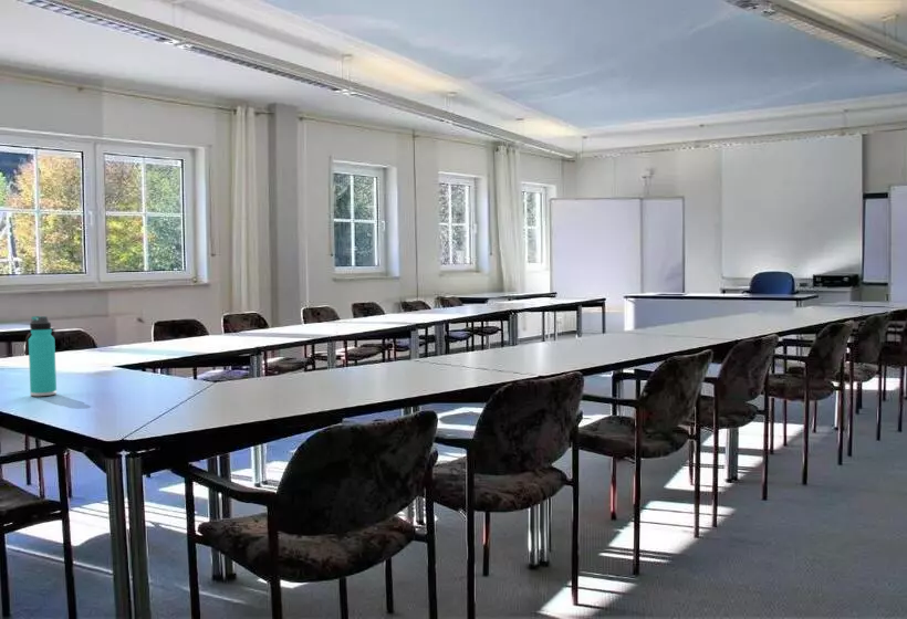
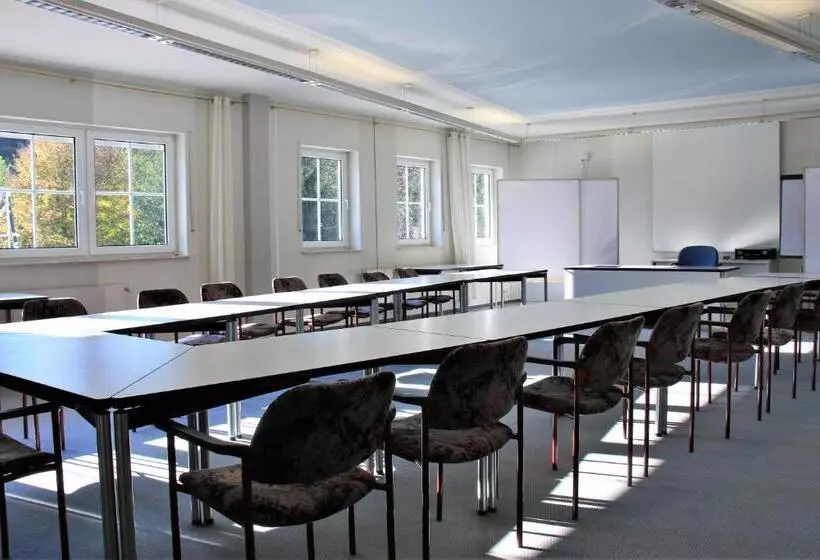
- thermos bottle (42, 355)
